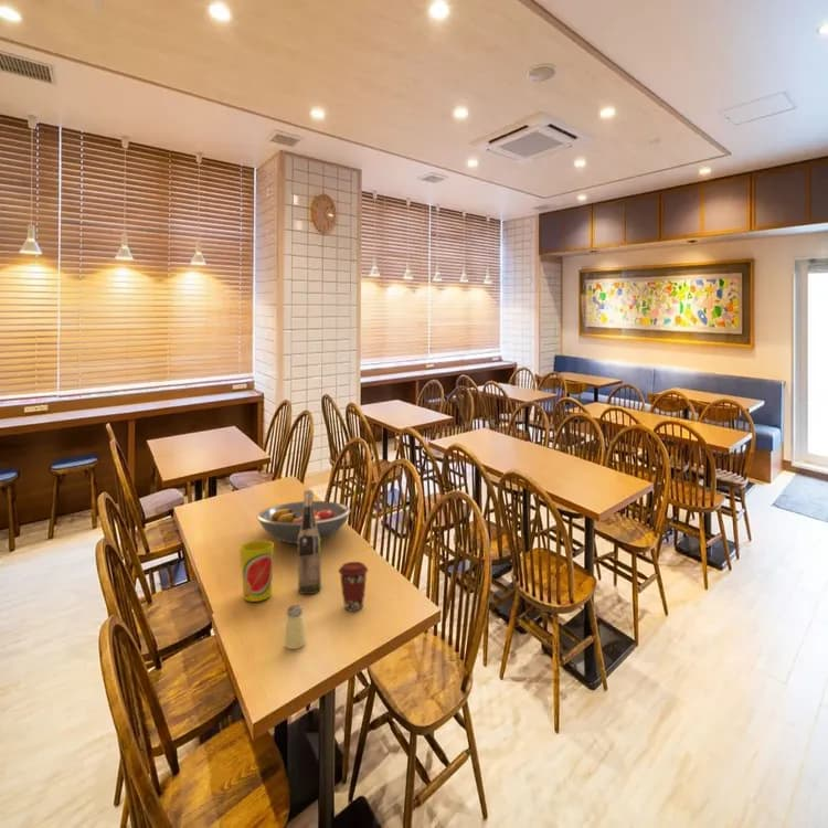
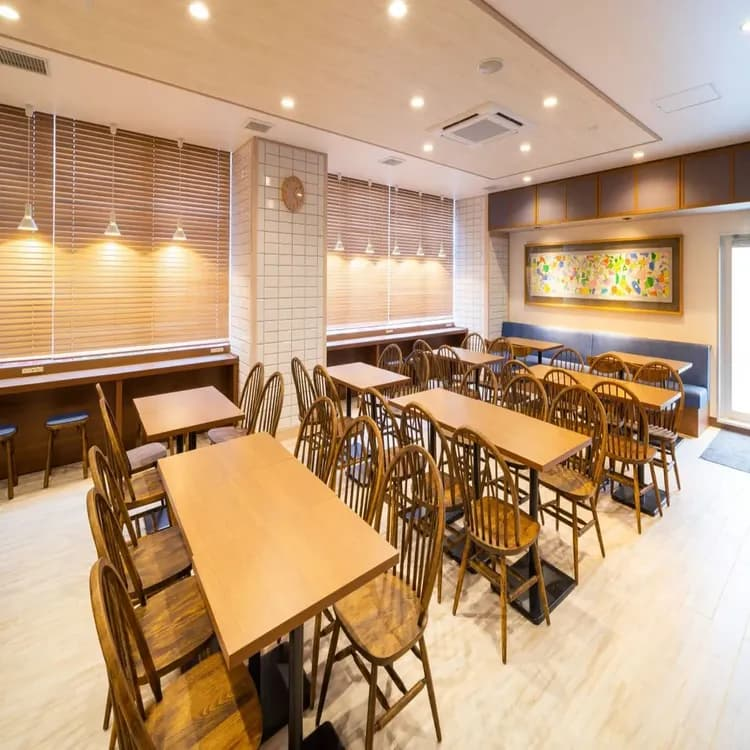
- wine bottle (308, 540)
- coffee cup (353, 585)
- saltshaker (295, 625)
- cup (257, 570)
- fruit bowl (301, 519)
